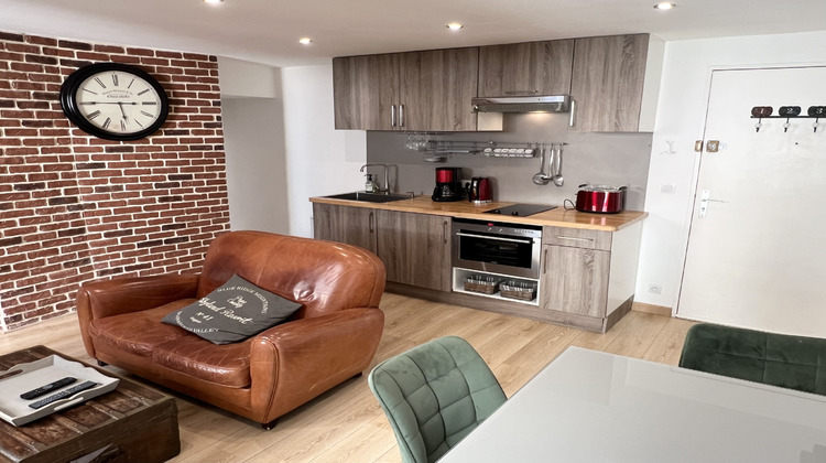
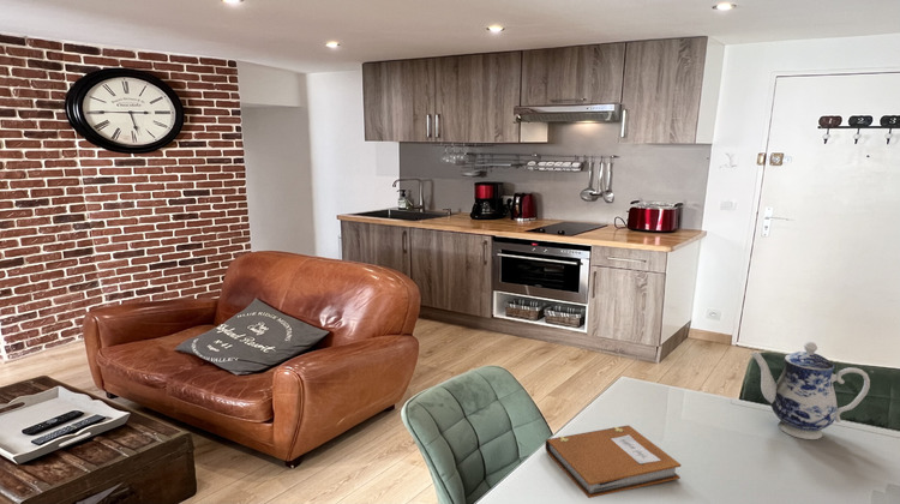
+ notebook (611, 456)
+ teapot (805, 386)
